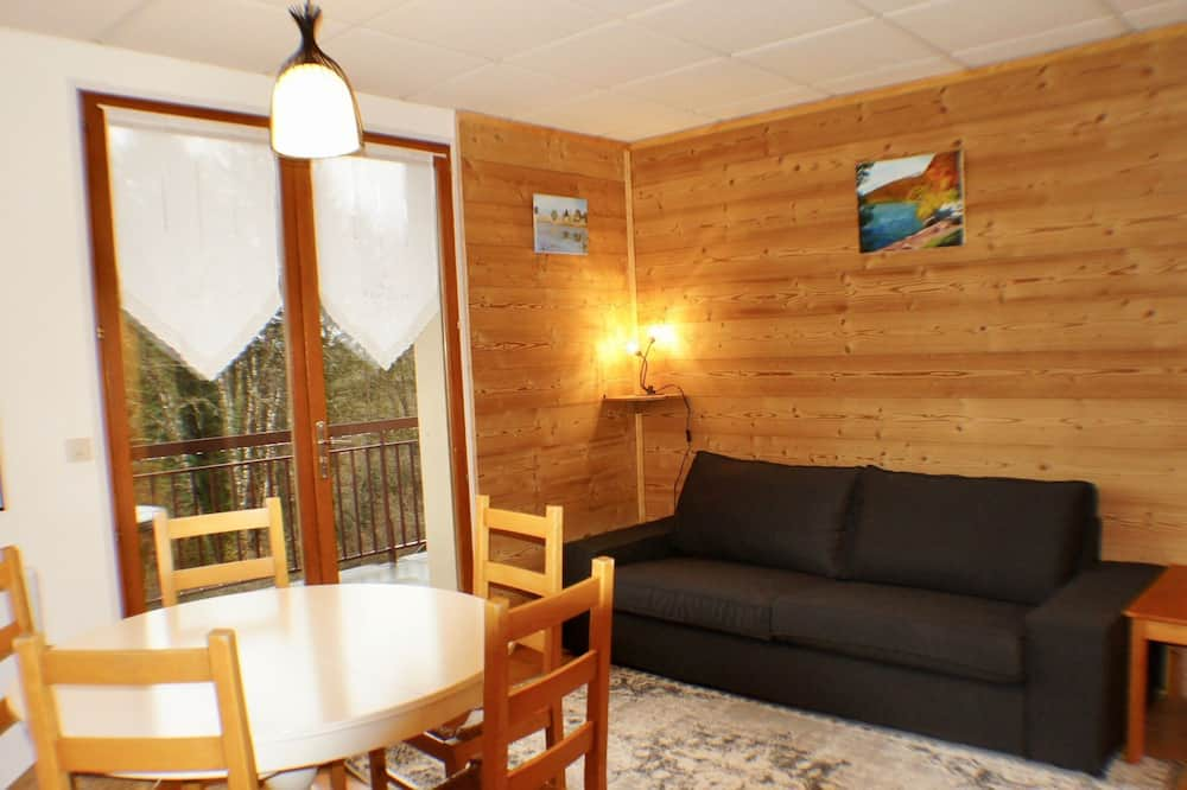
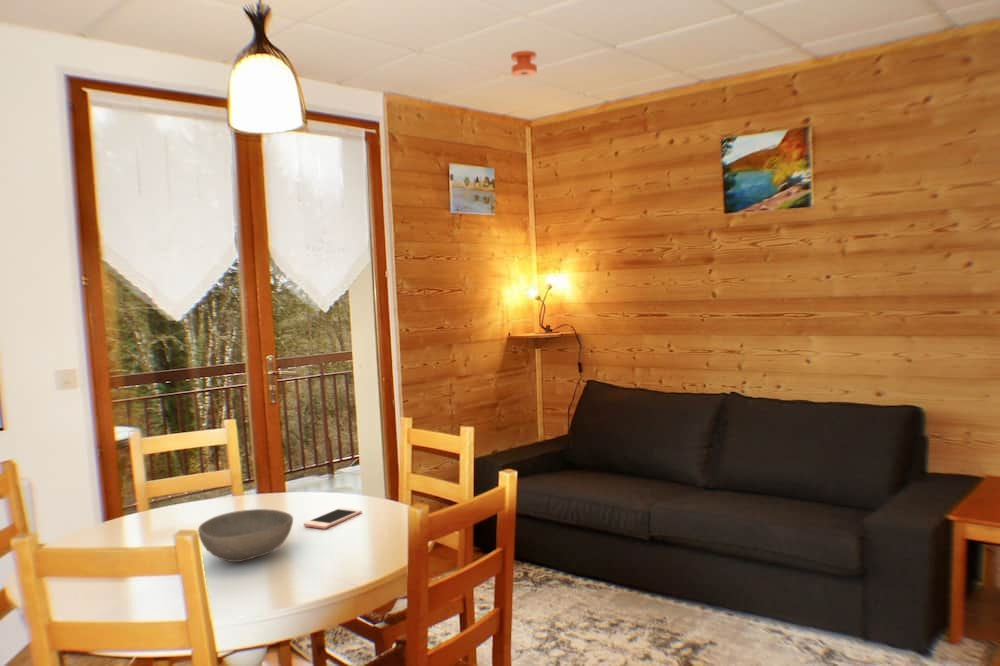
+ bowl (247, 539)
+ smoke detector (524, 63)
+ cell phone (333, 517)
